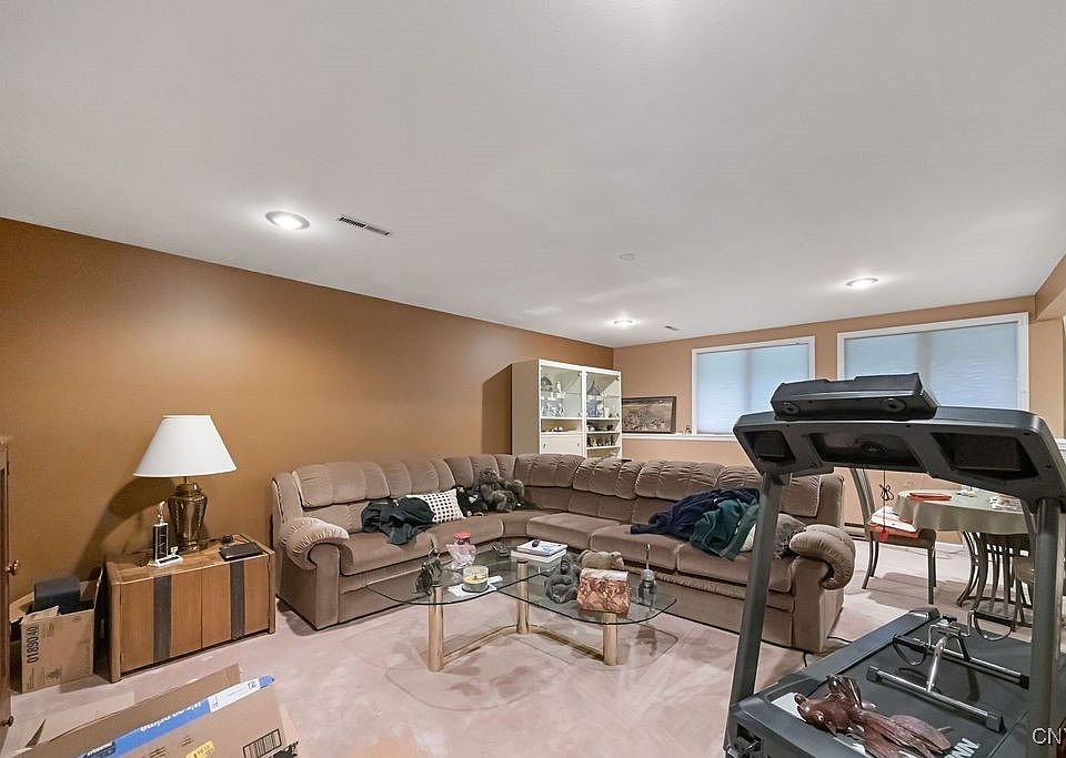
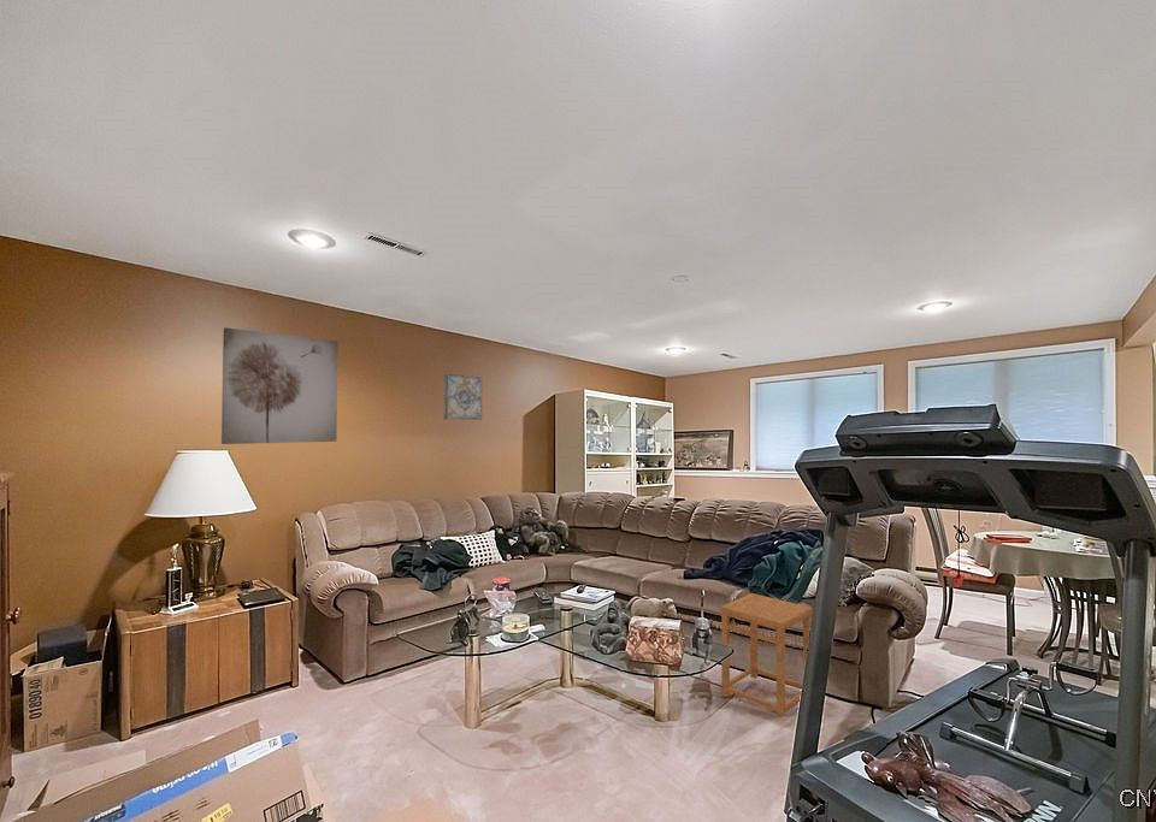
+ wall art (464, 397)
+ wall art (283, 389)
+ side table (756, 651)
